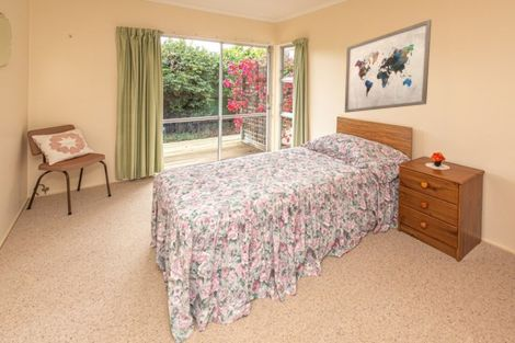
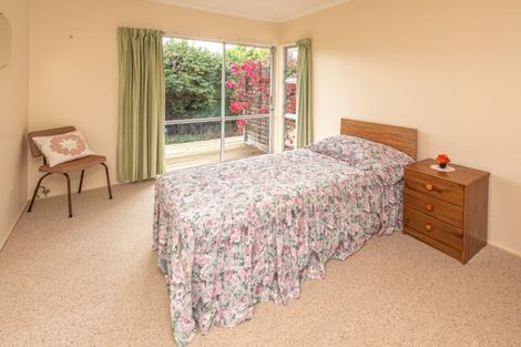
- wall art (381, 72)
